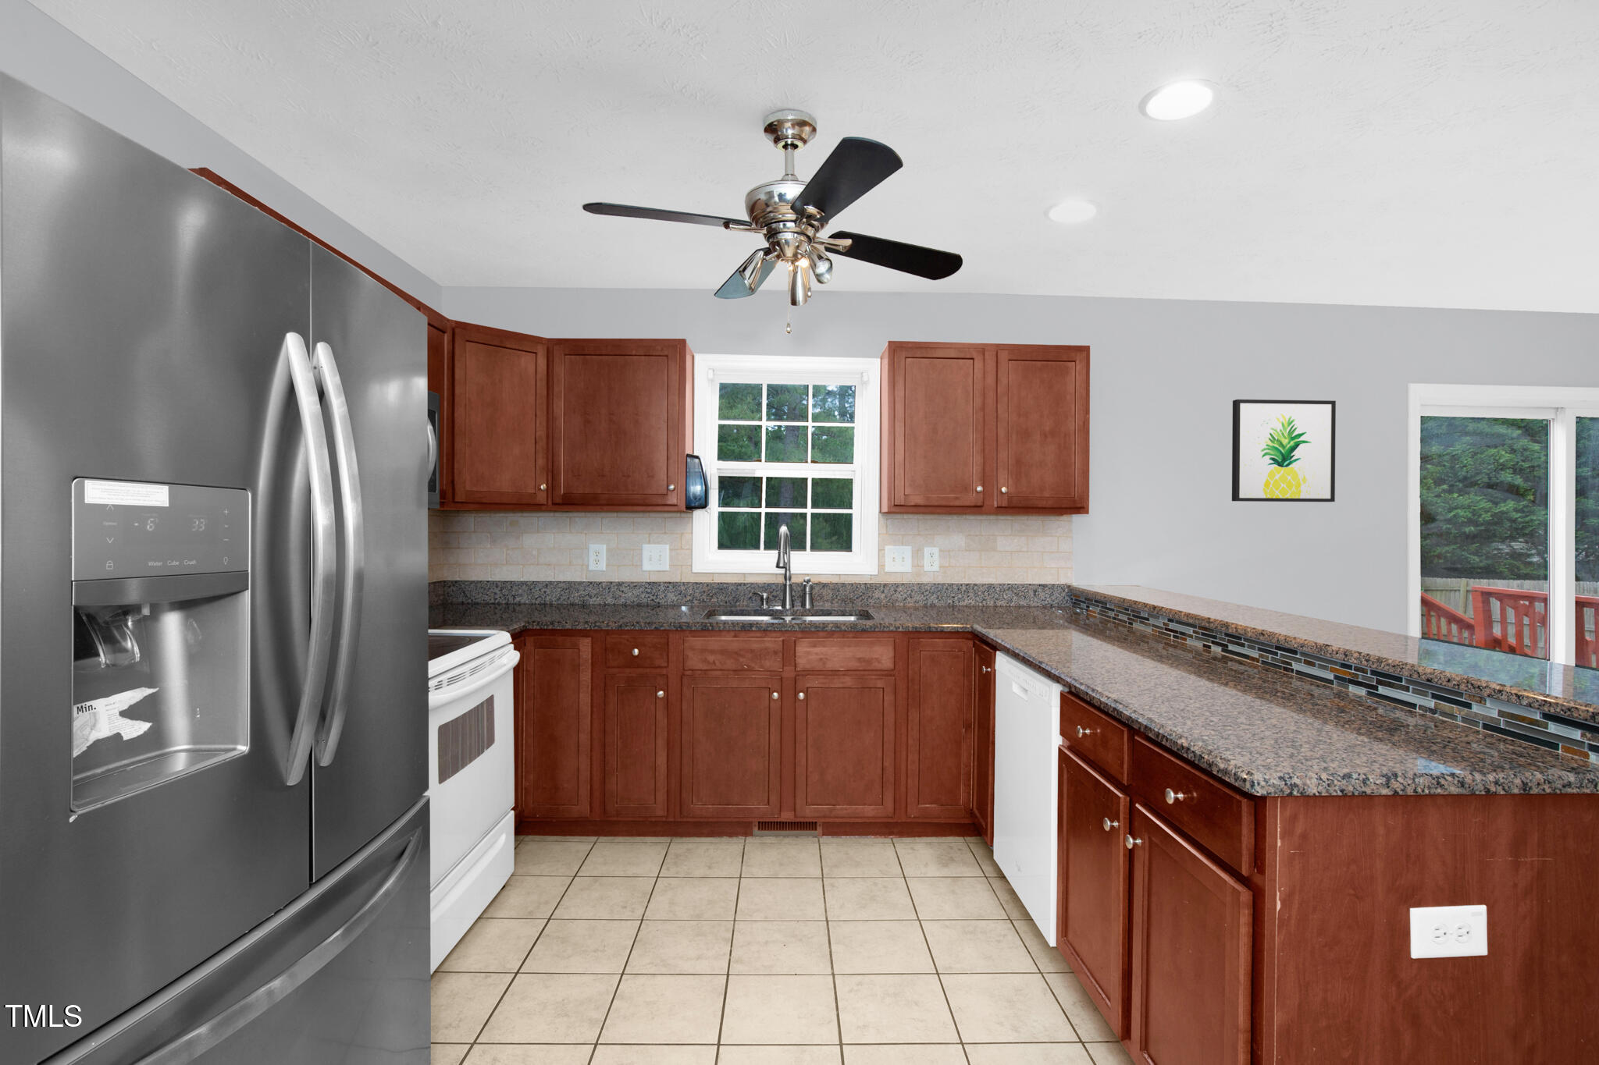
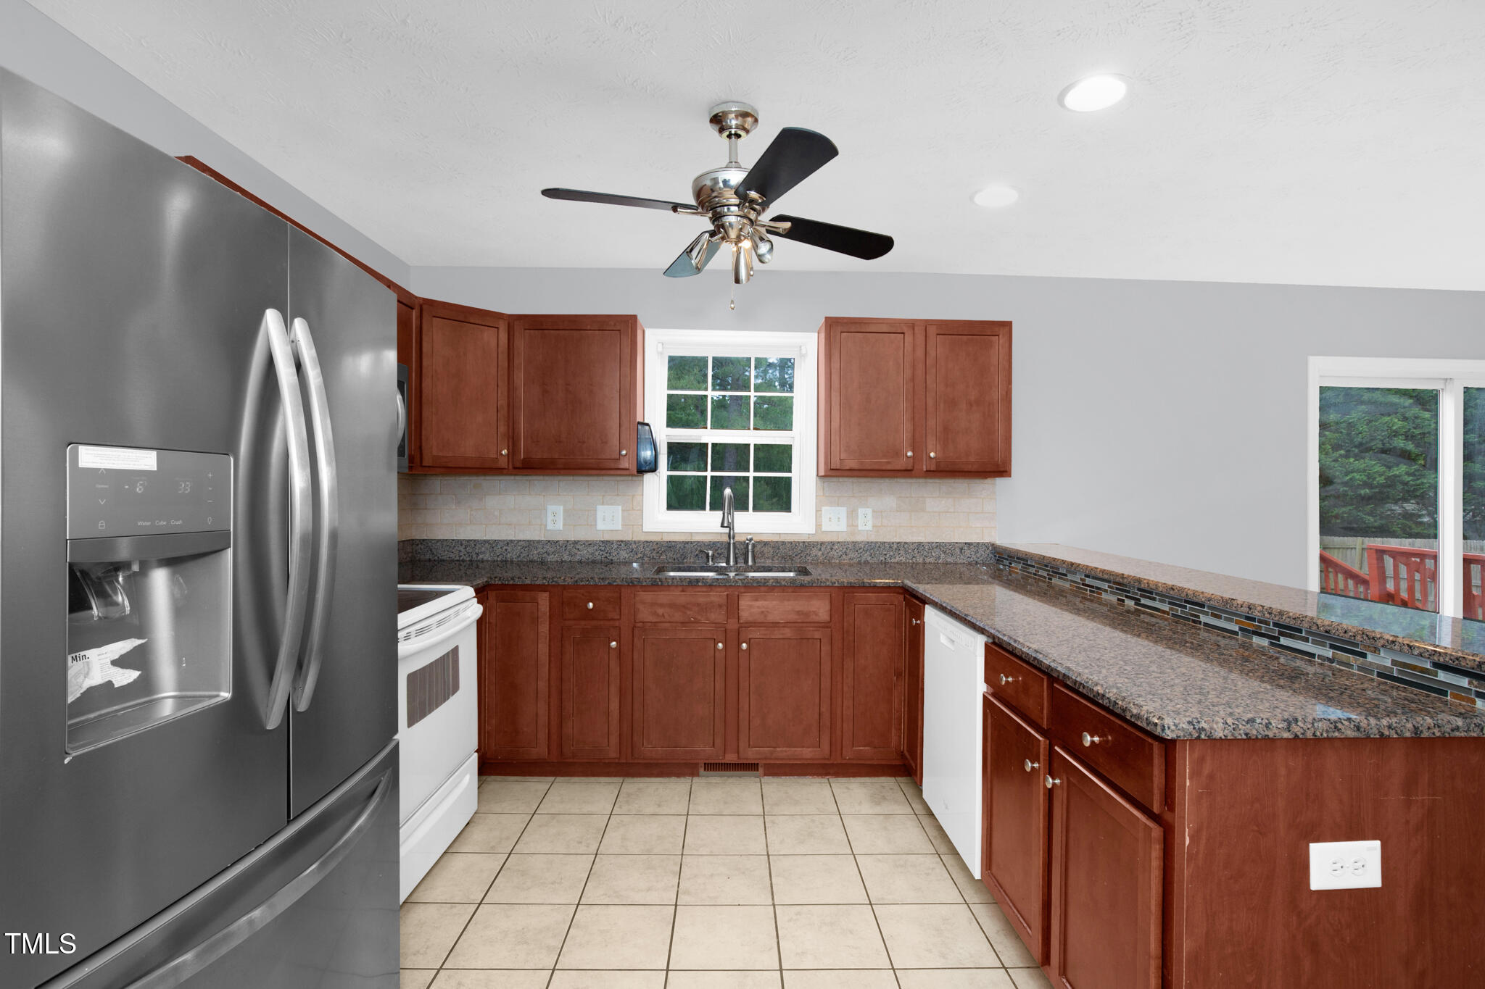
- wall art (1284, 450)
